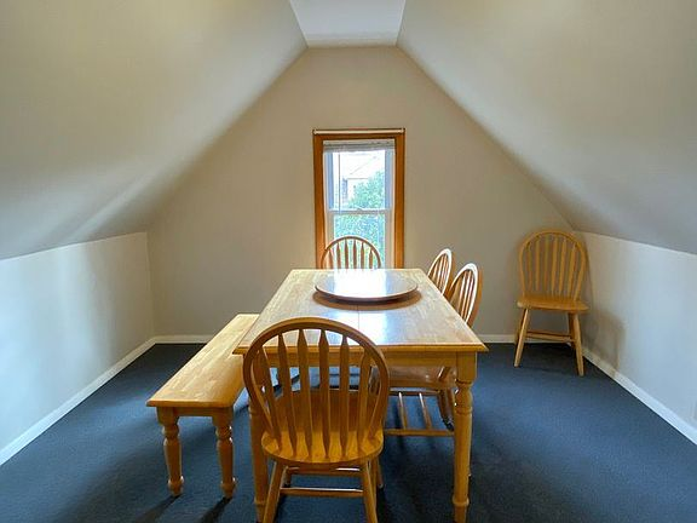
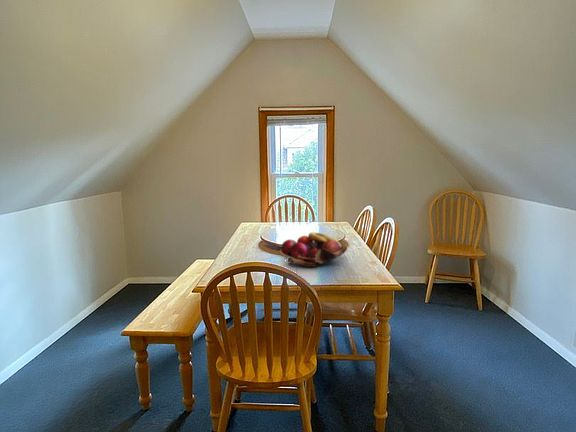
+ fruit basket (313, 247)
